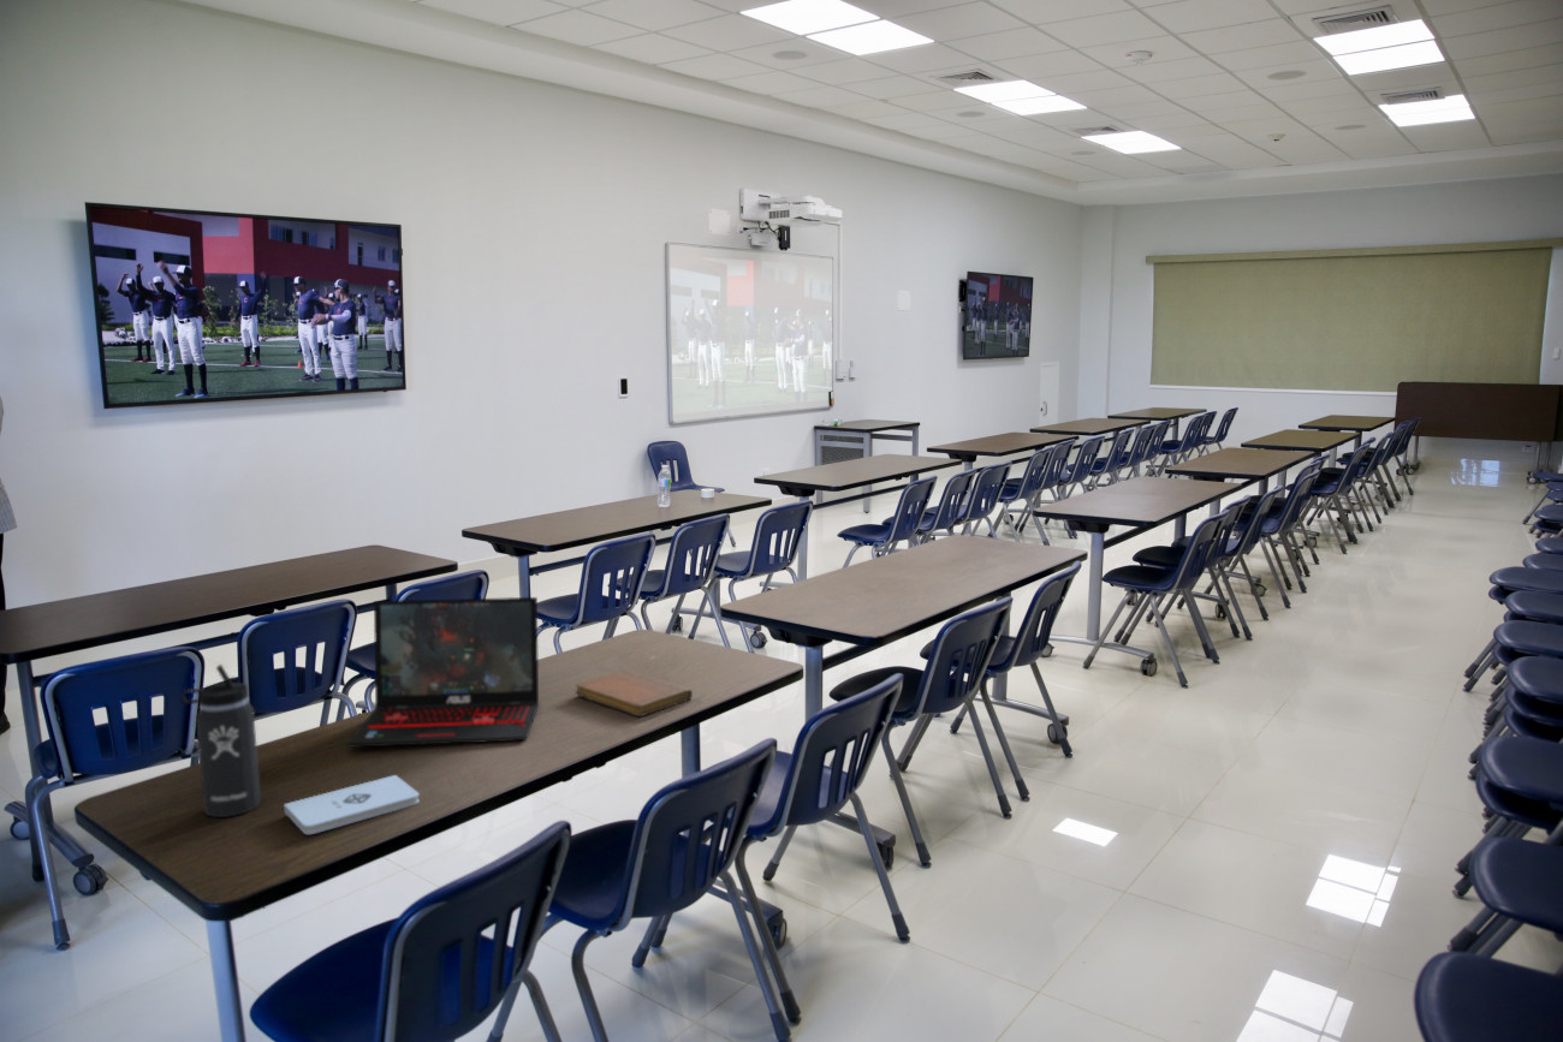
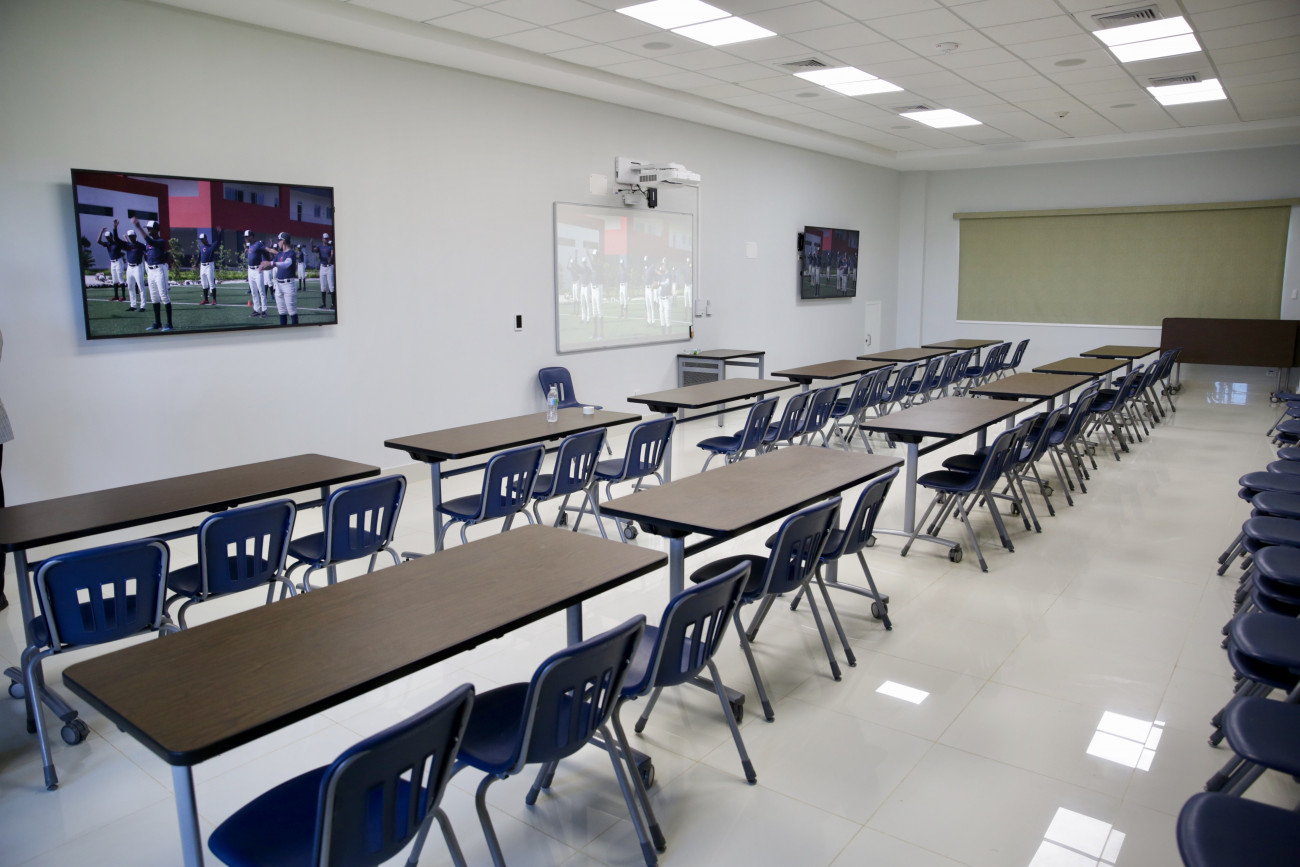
- notepad (353, 803)
- thermos bottle (220, 737)
- laptop (447, 668)
- notebook (632, 691)
